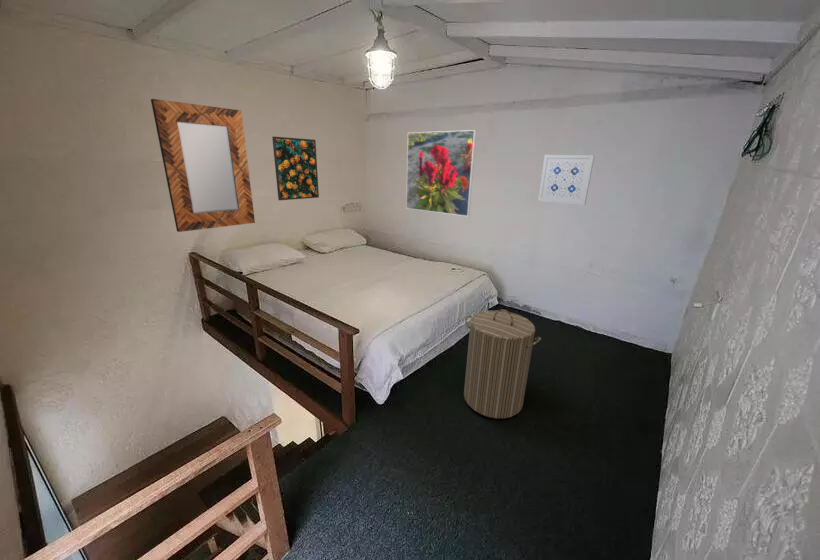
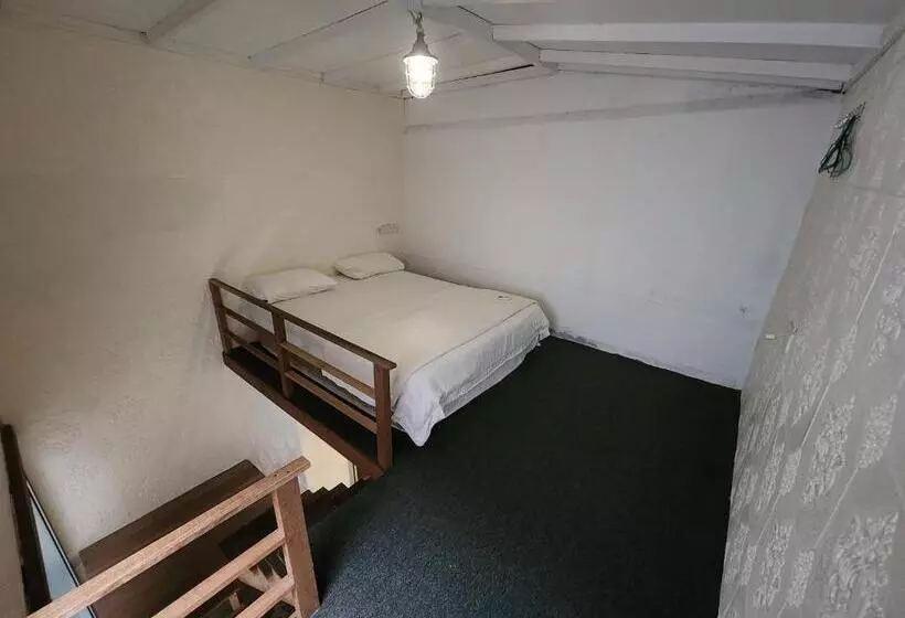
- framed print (437, 173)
- laundry hamper (497, 356)
- home mirror (209, 169)
- wall art (564, 179)
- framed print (297, 169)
